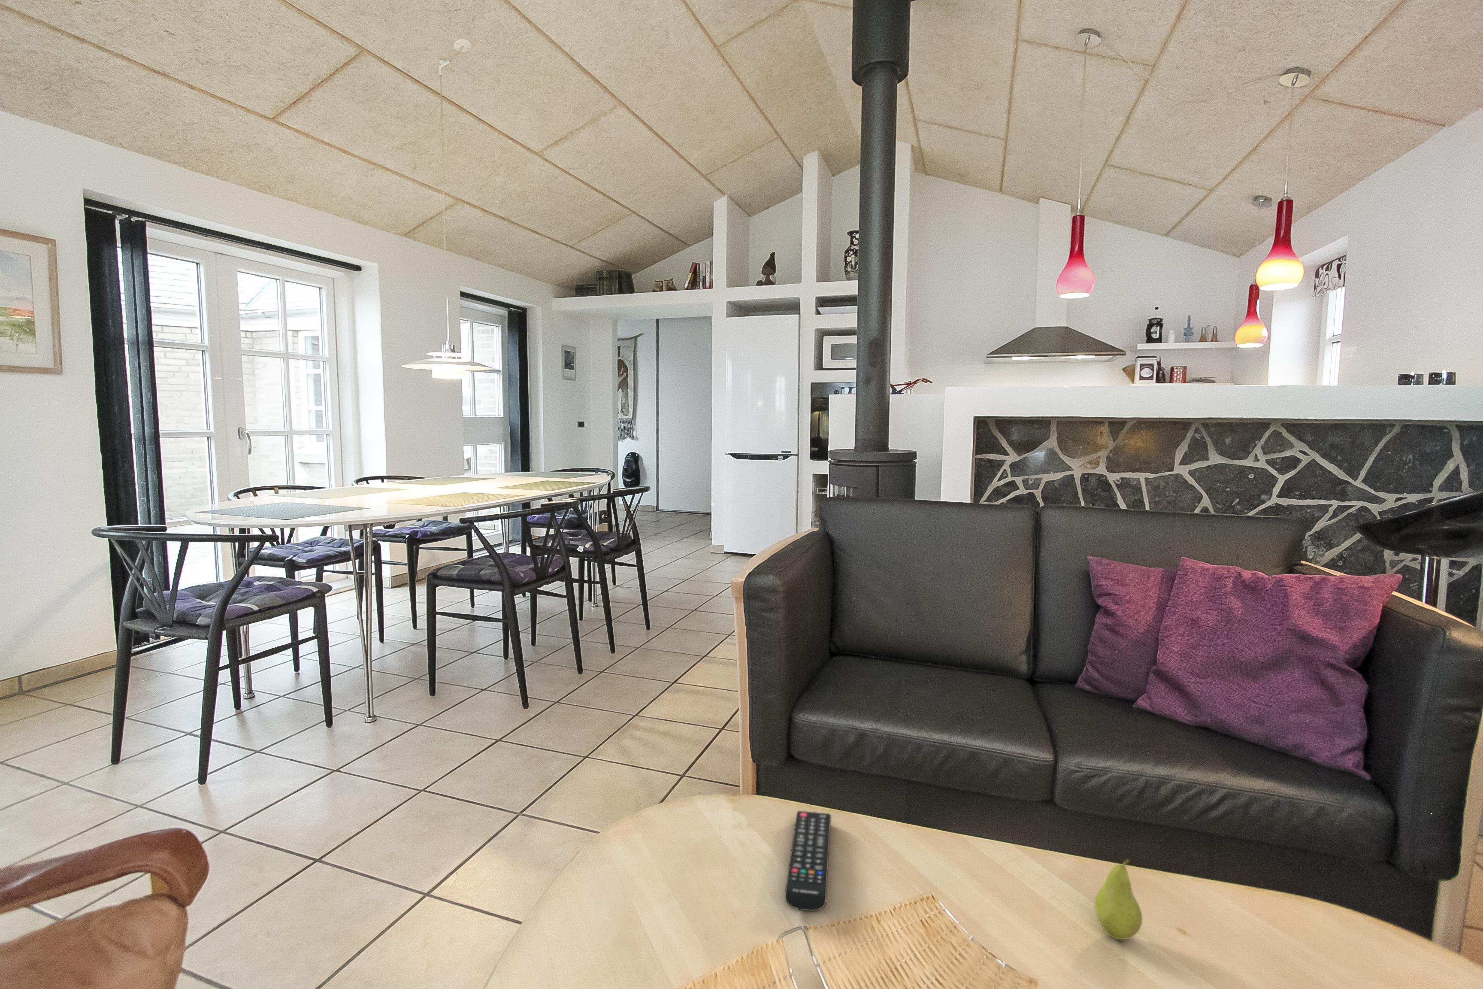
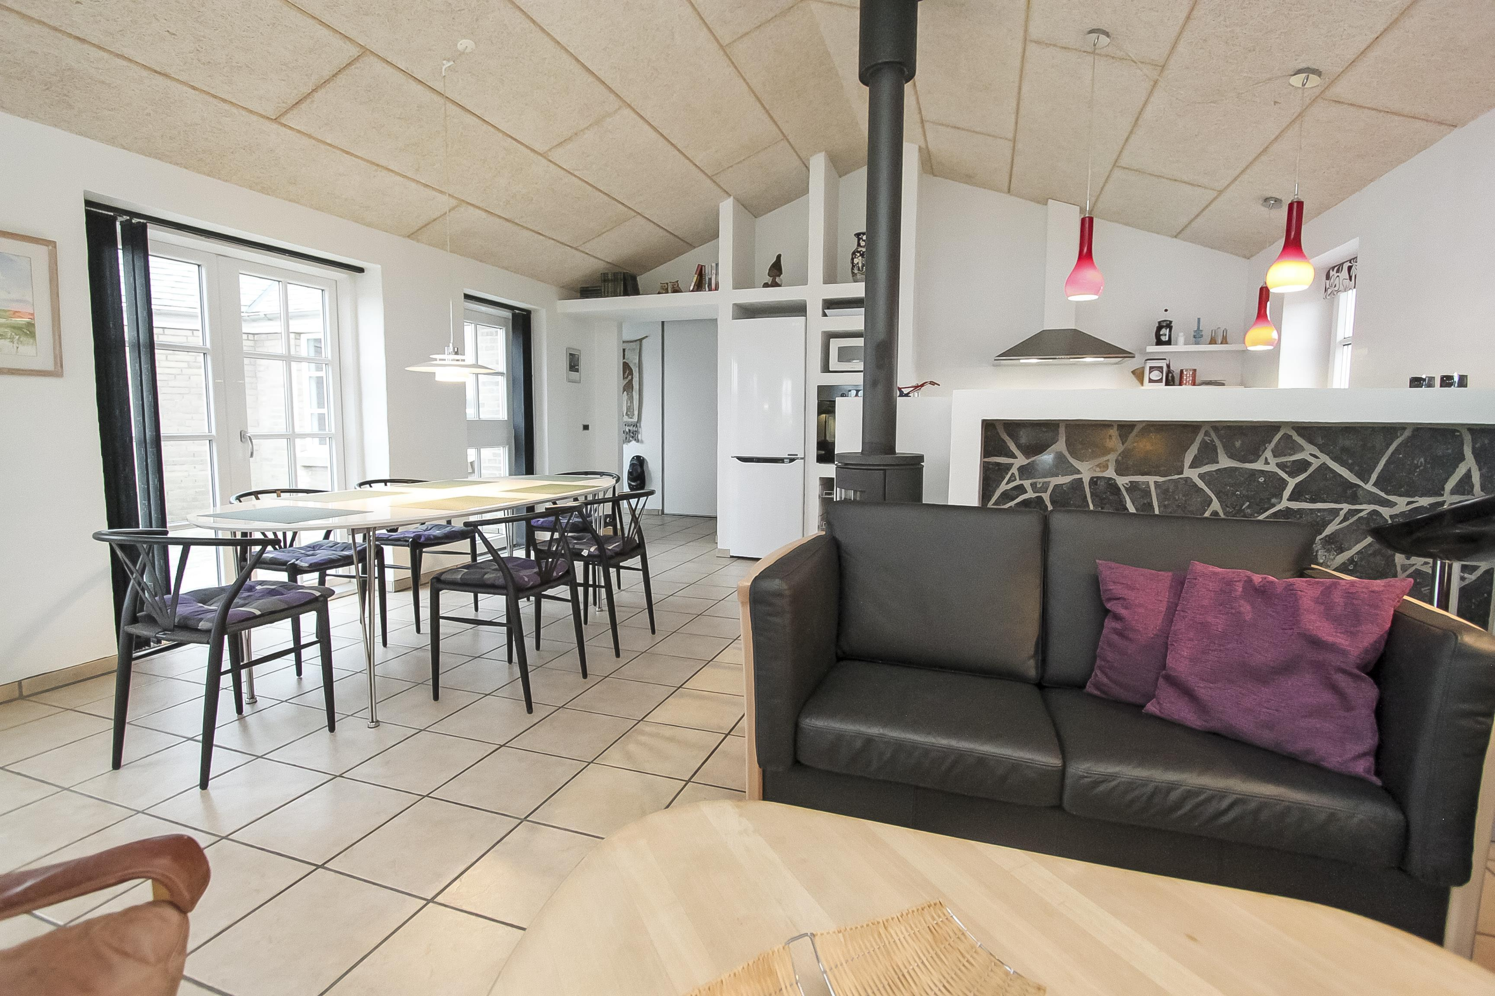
- fruit (1118, 892)
- remote control (810, 854)
